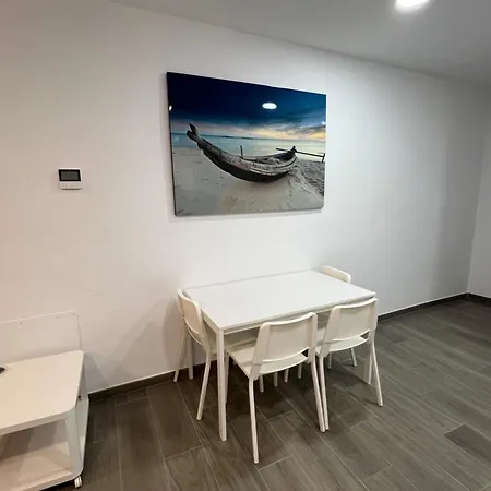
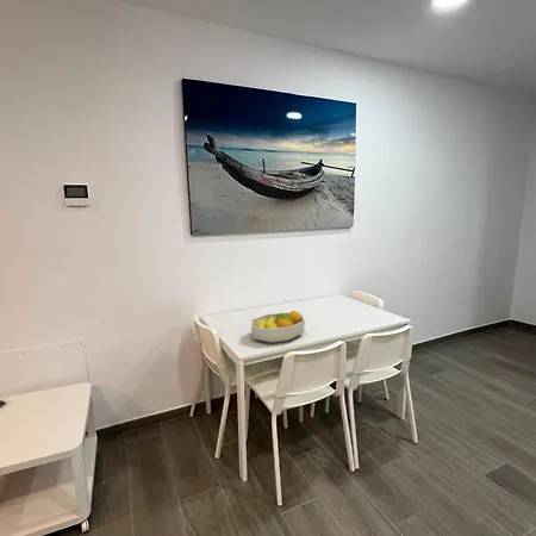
+ fruit bowl (278, 324)
